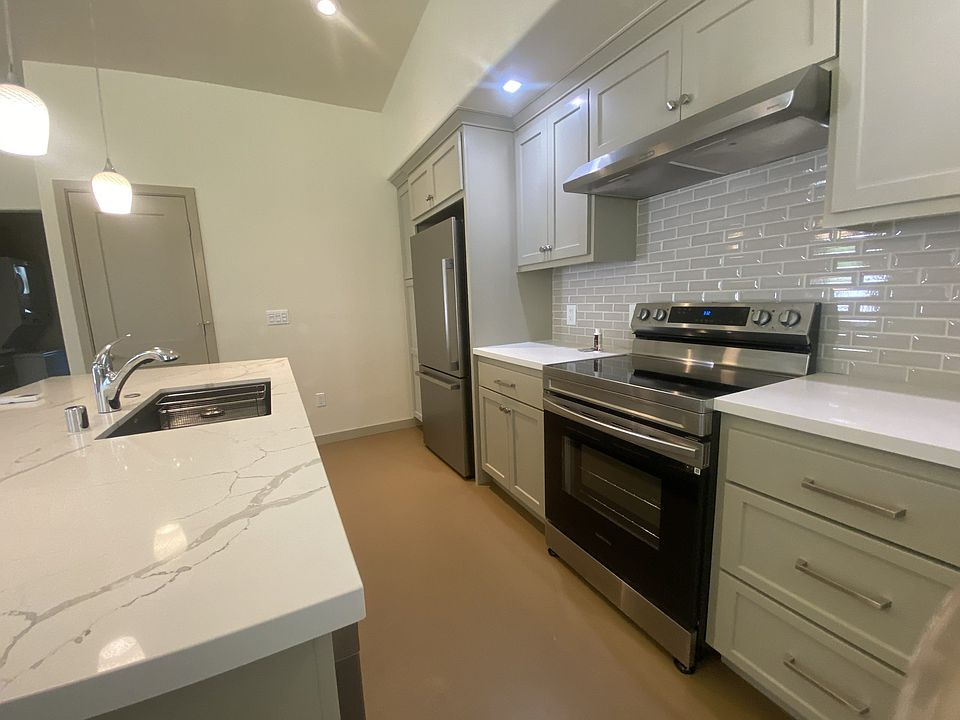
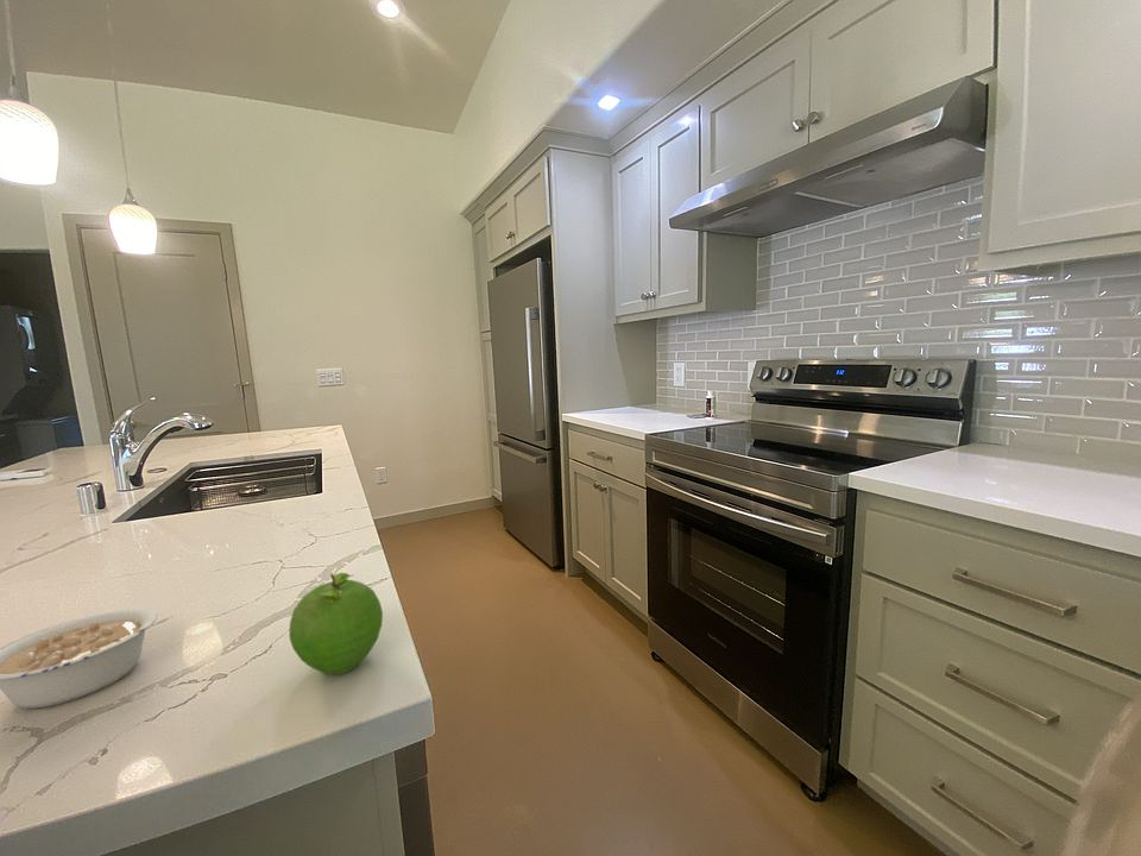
+ legume (83, 653)
+ fruit (336, 621)
